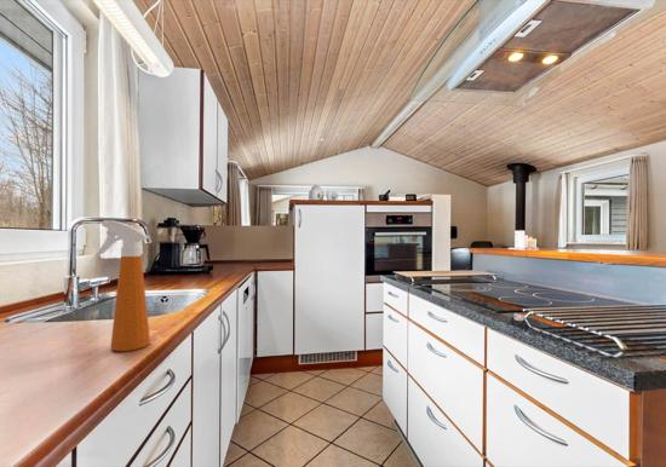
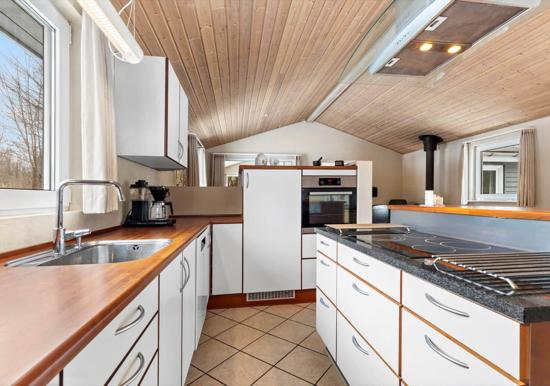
- spray bottle (121, 283)
